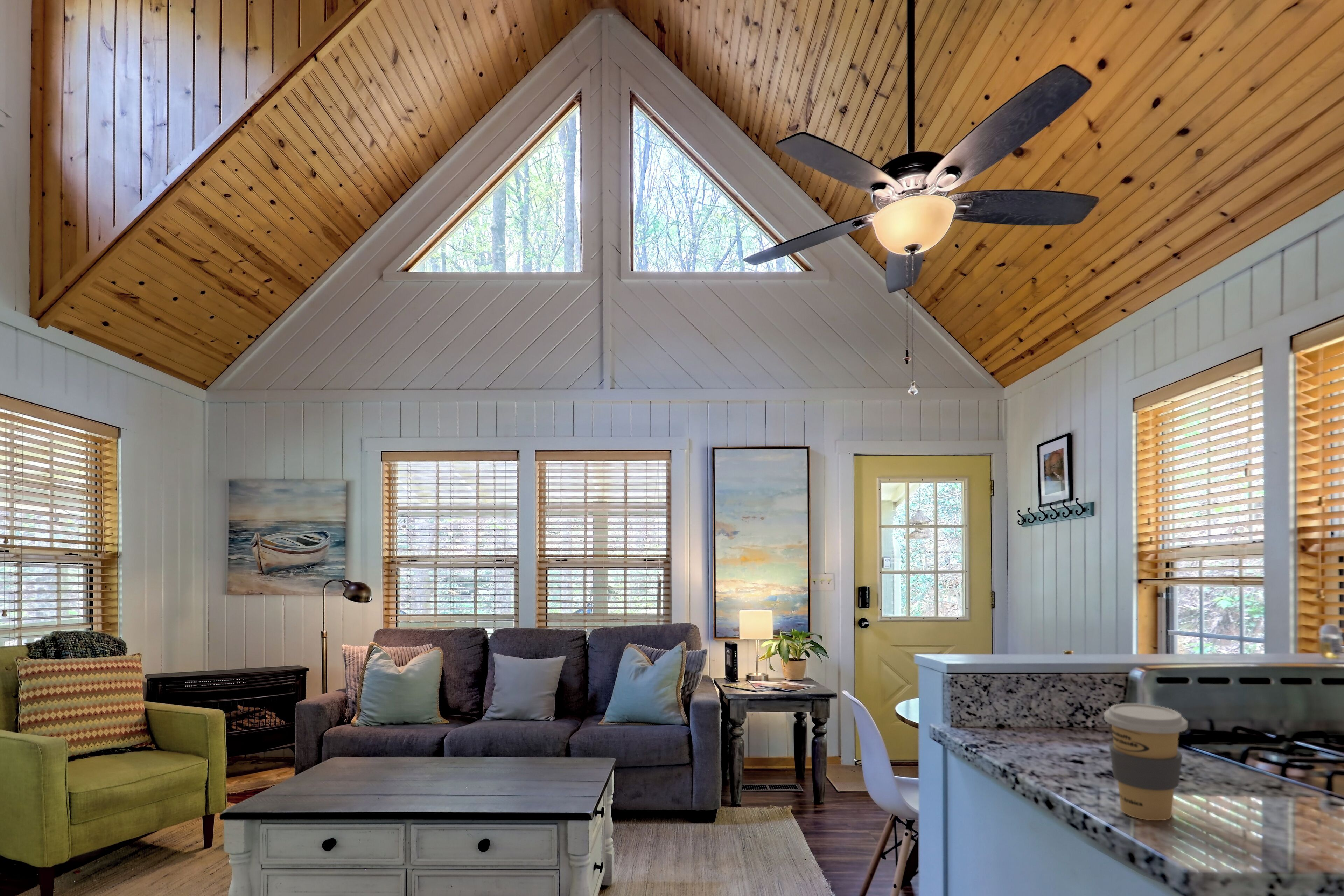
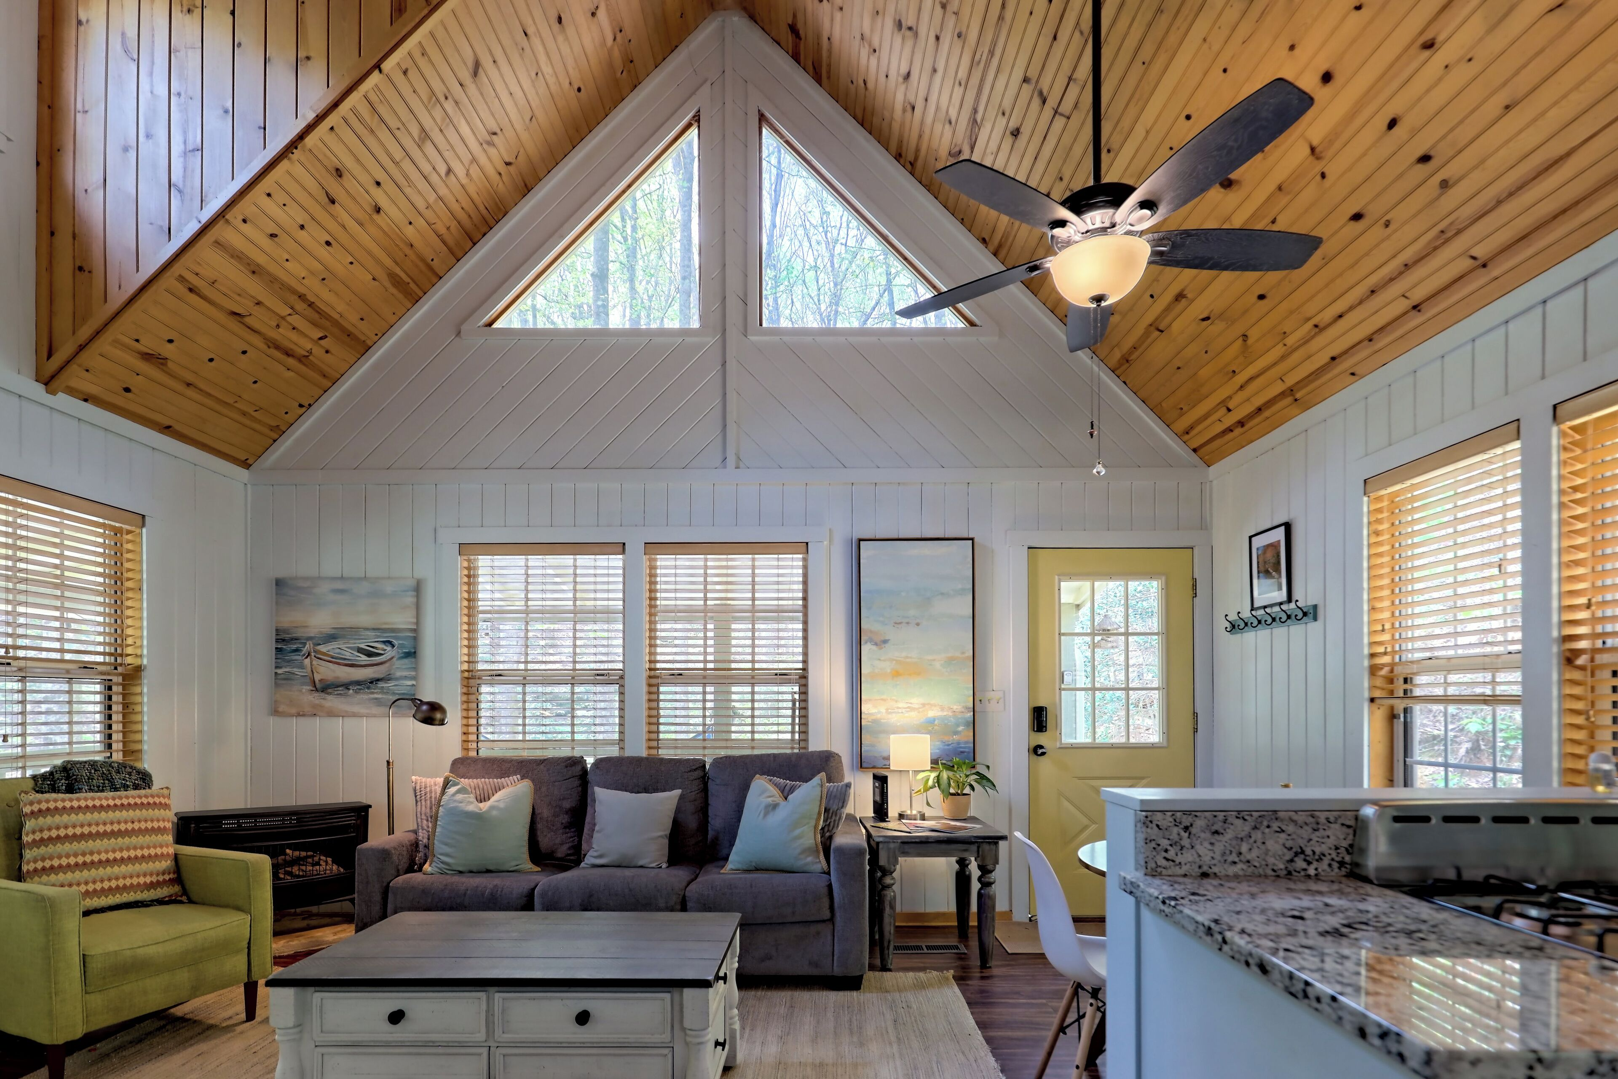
- coffee cup (1145, 762)
